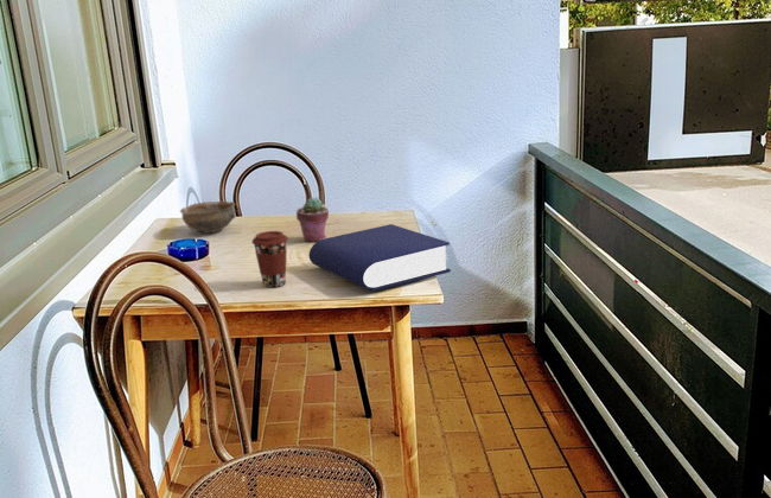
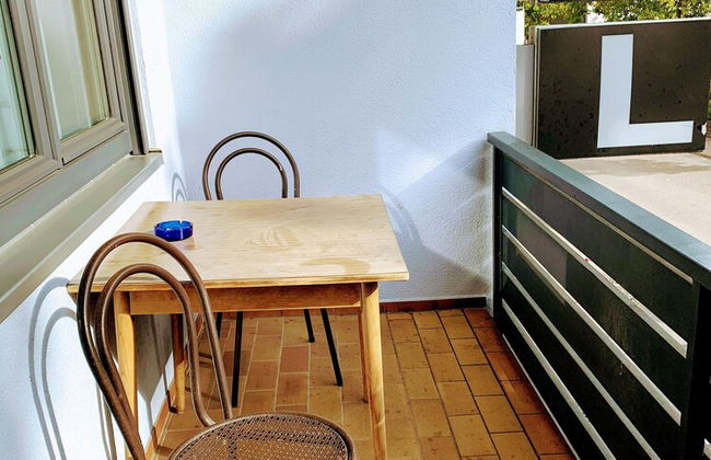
- bowl (209, 218)
- book (377, 256)
- coffee cup (272, 258)
- potted succulent (312, 218)
